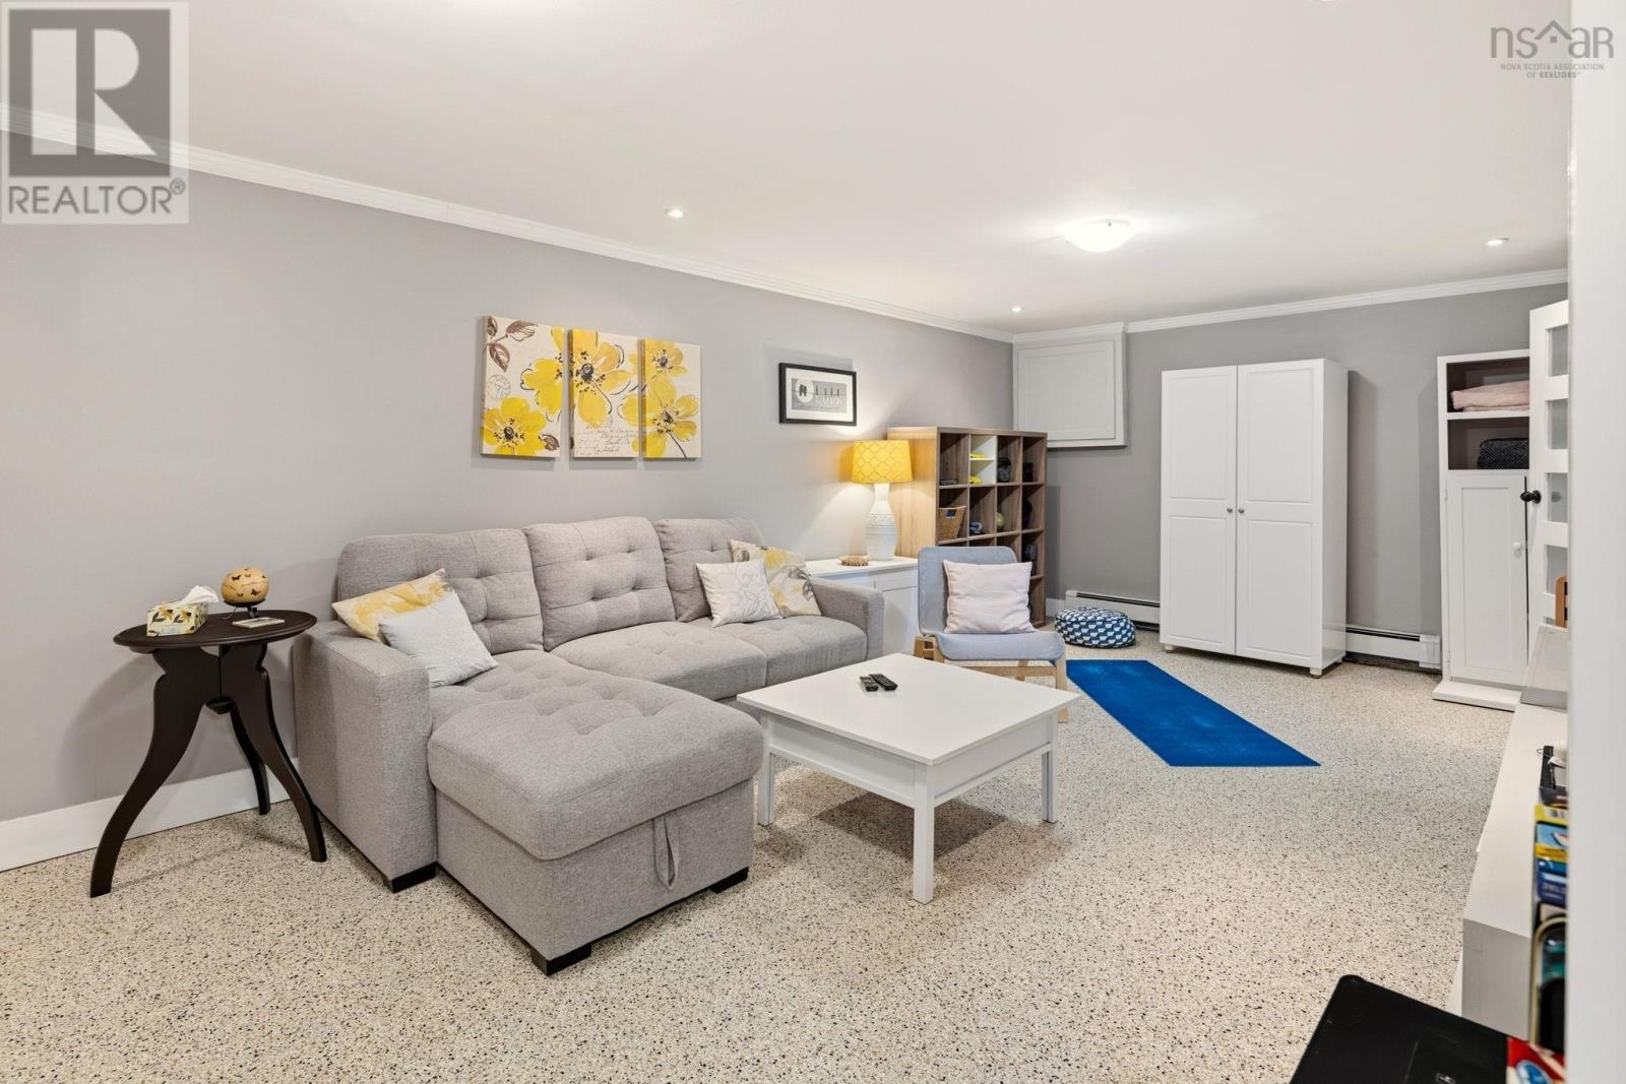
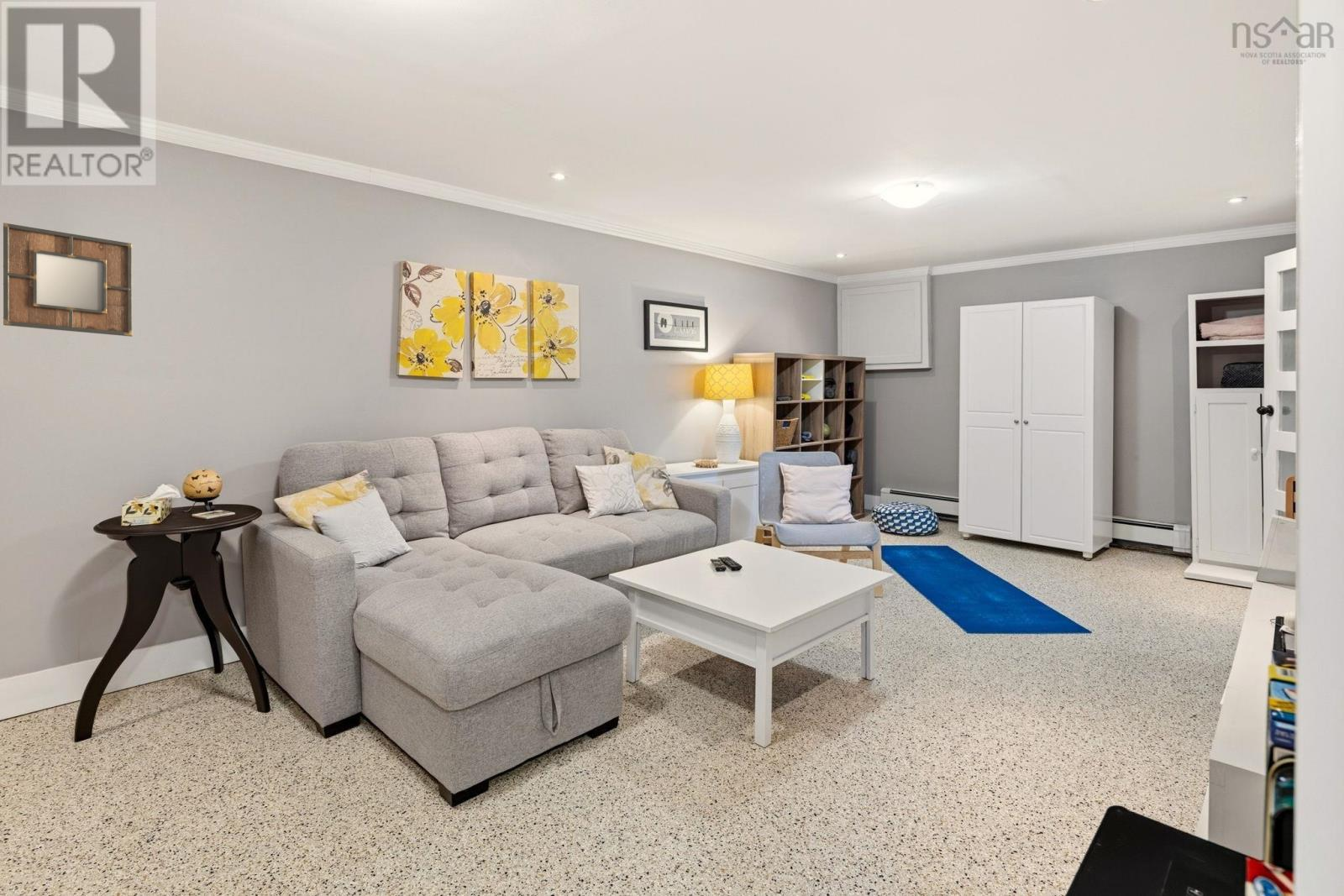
+ home mirror (71, 282)
